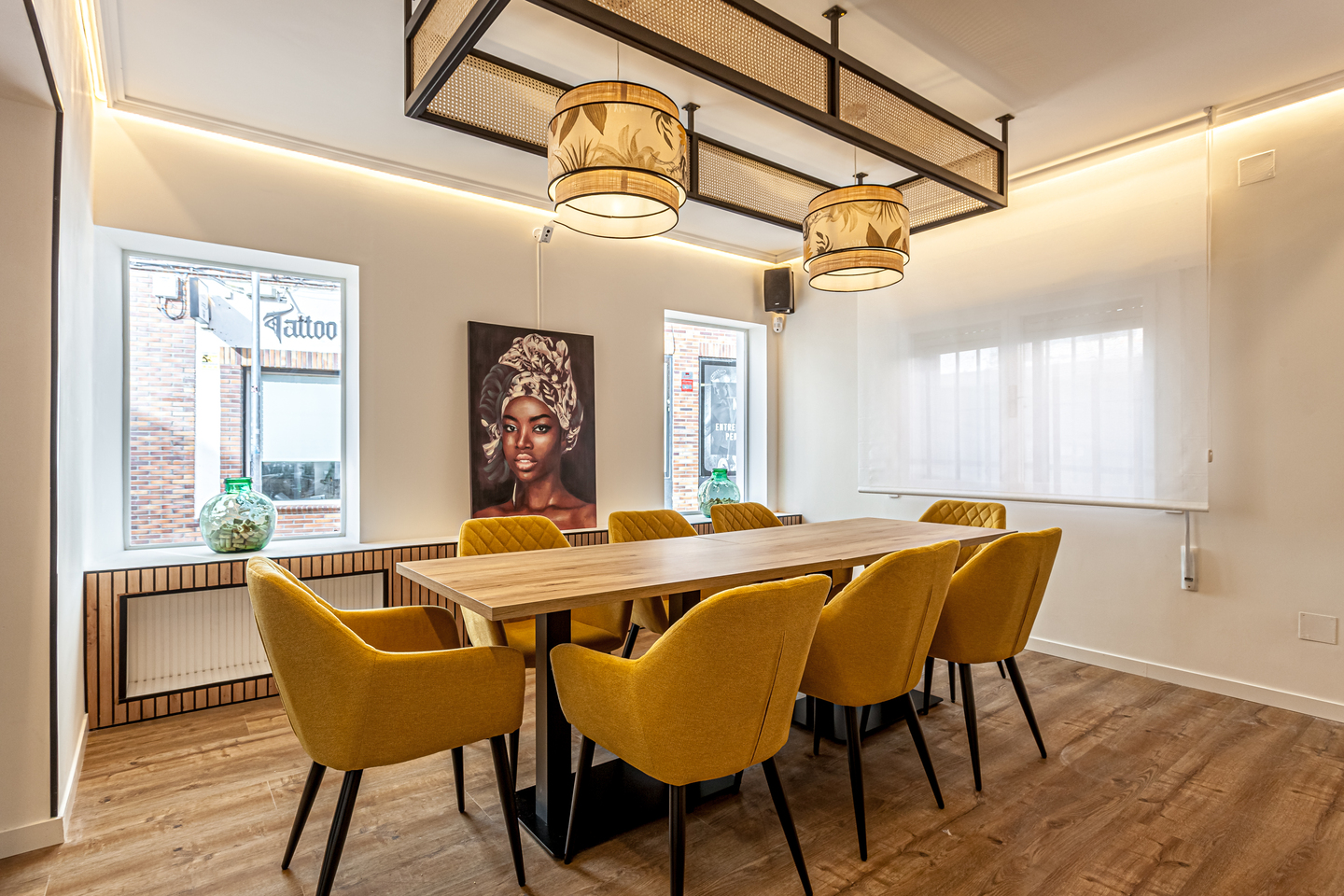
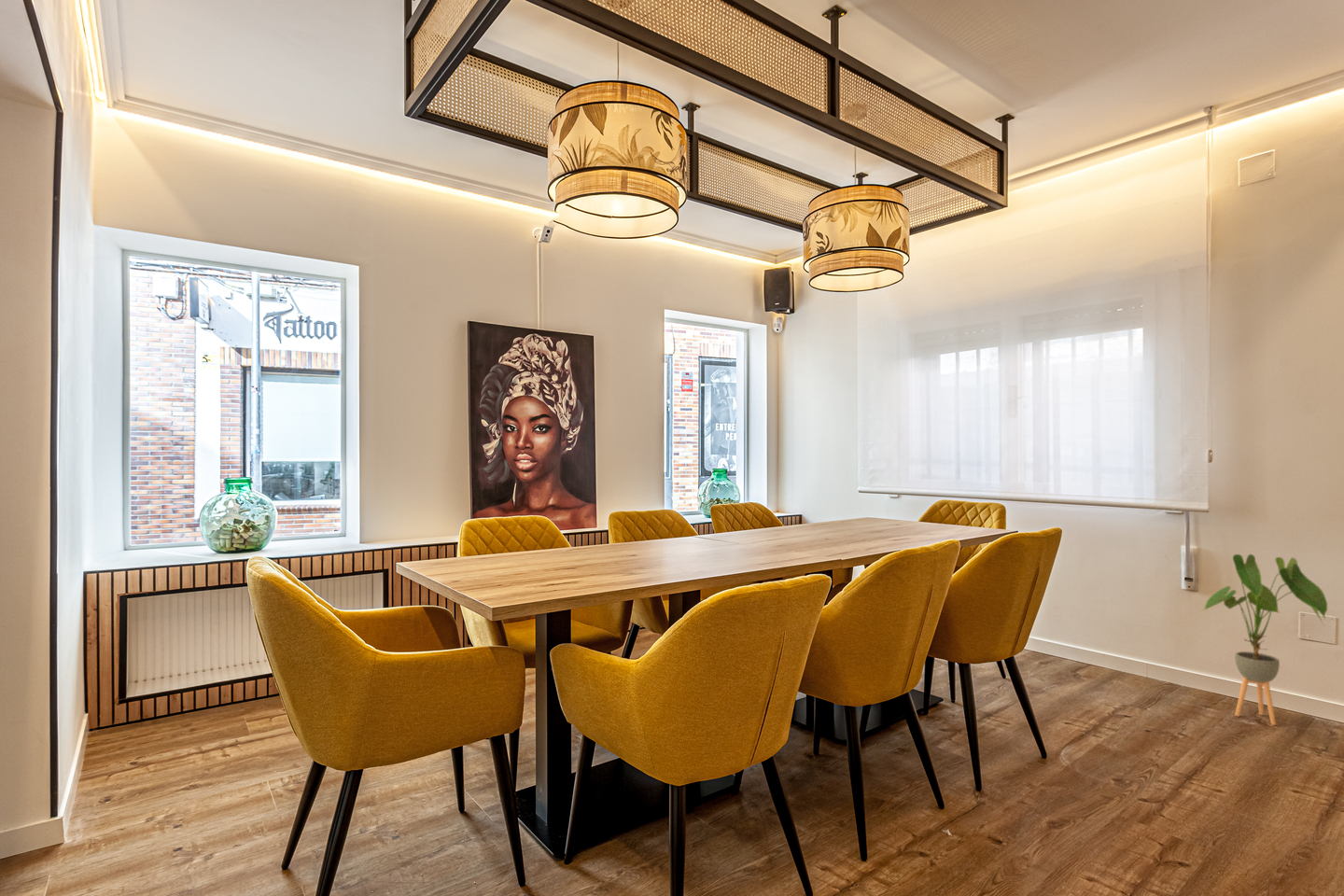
+ house plant (1266, 636)
